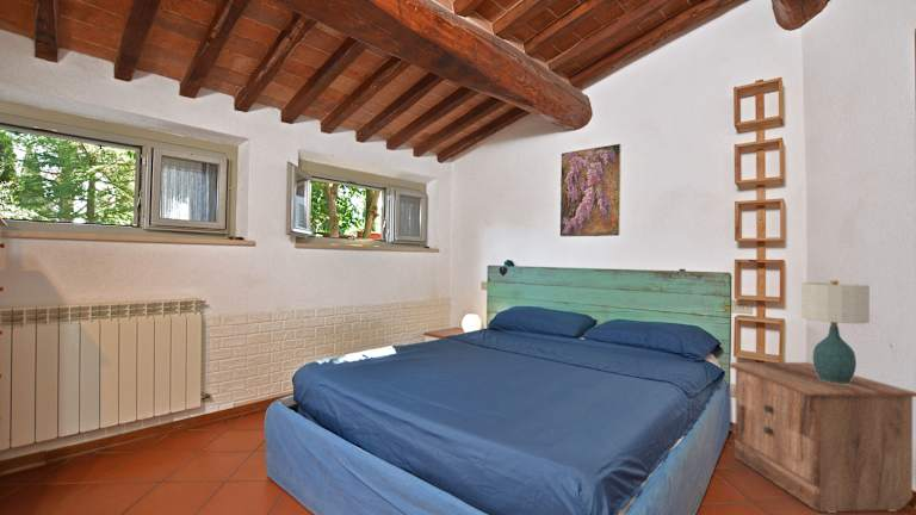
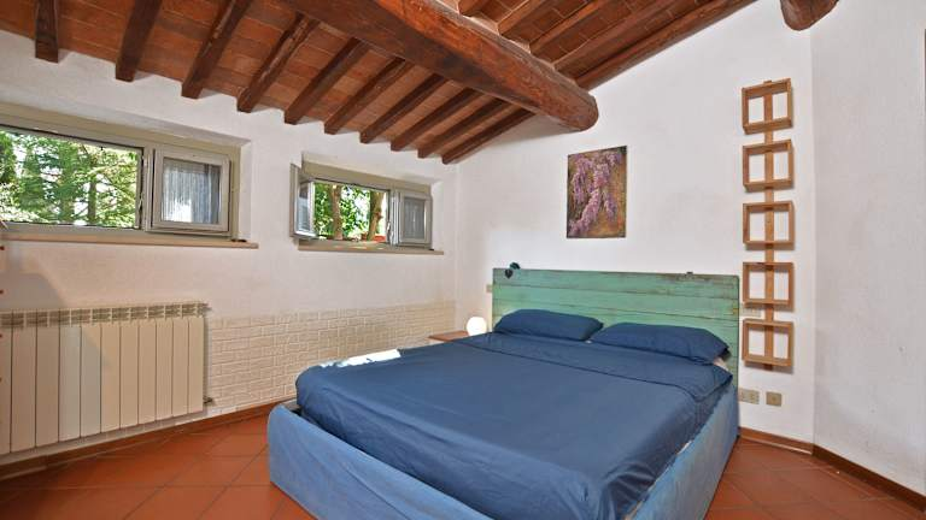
- table lamp (834, 329)
- nightstand (809, 428)
